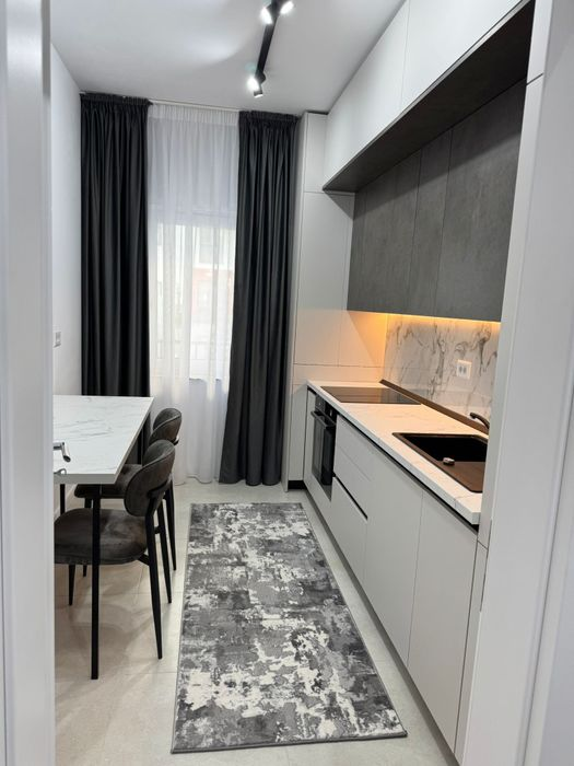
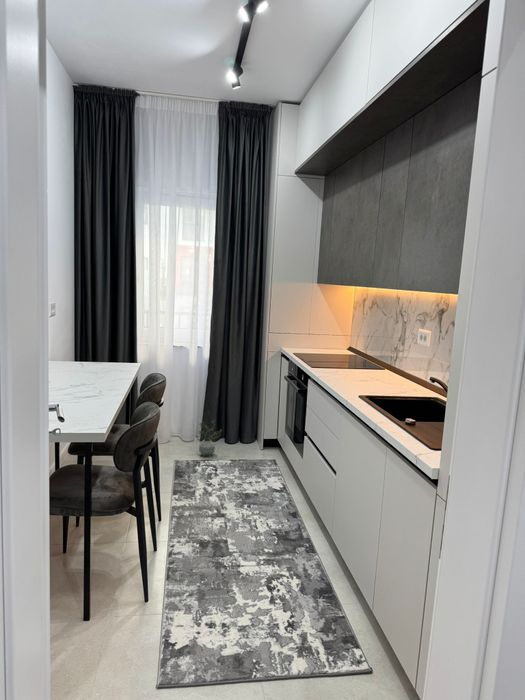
+ potted plant (209, 437)
